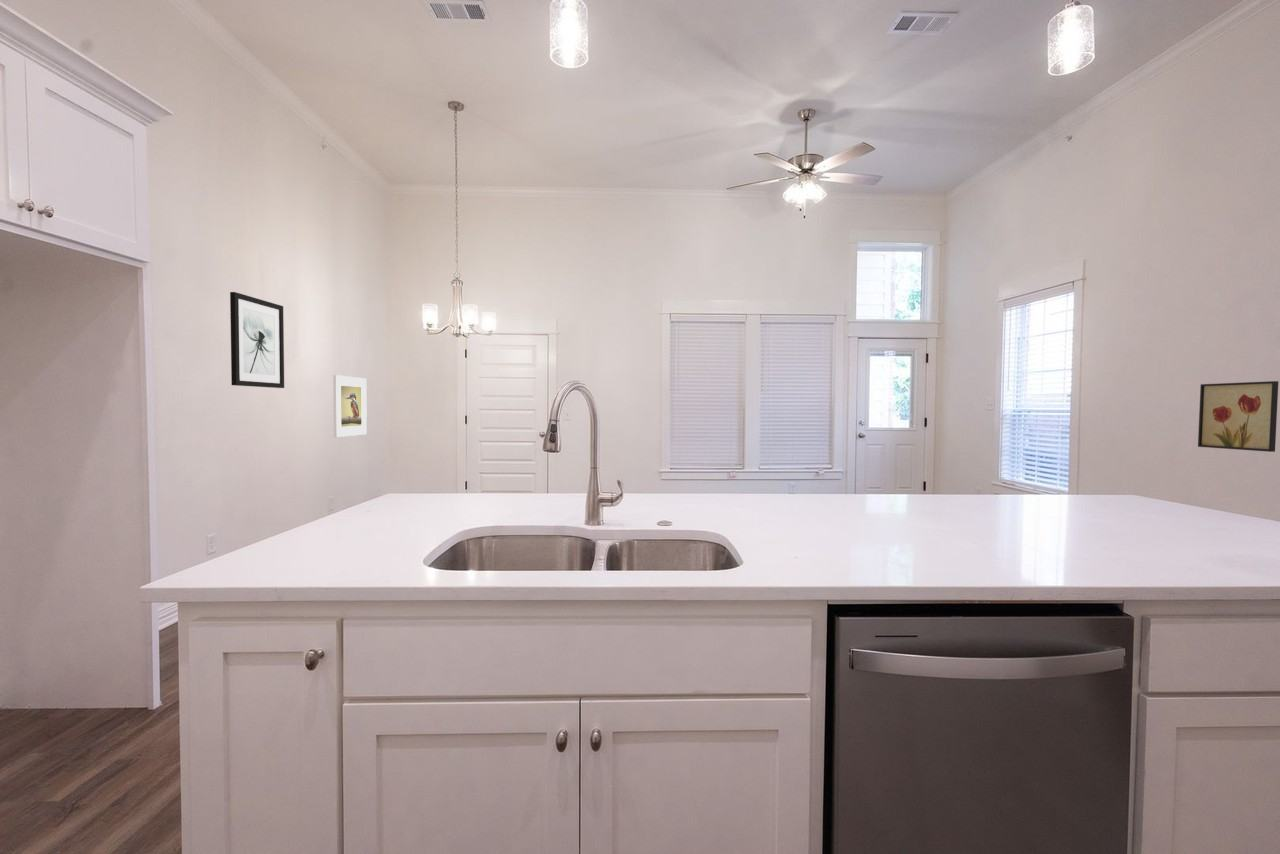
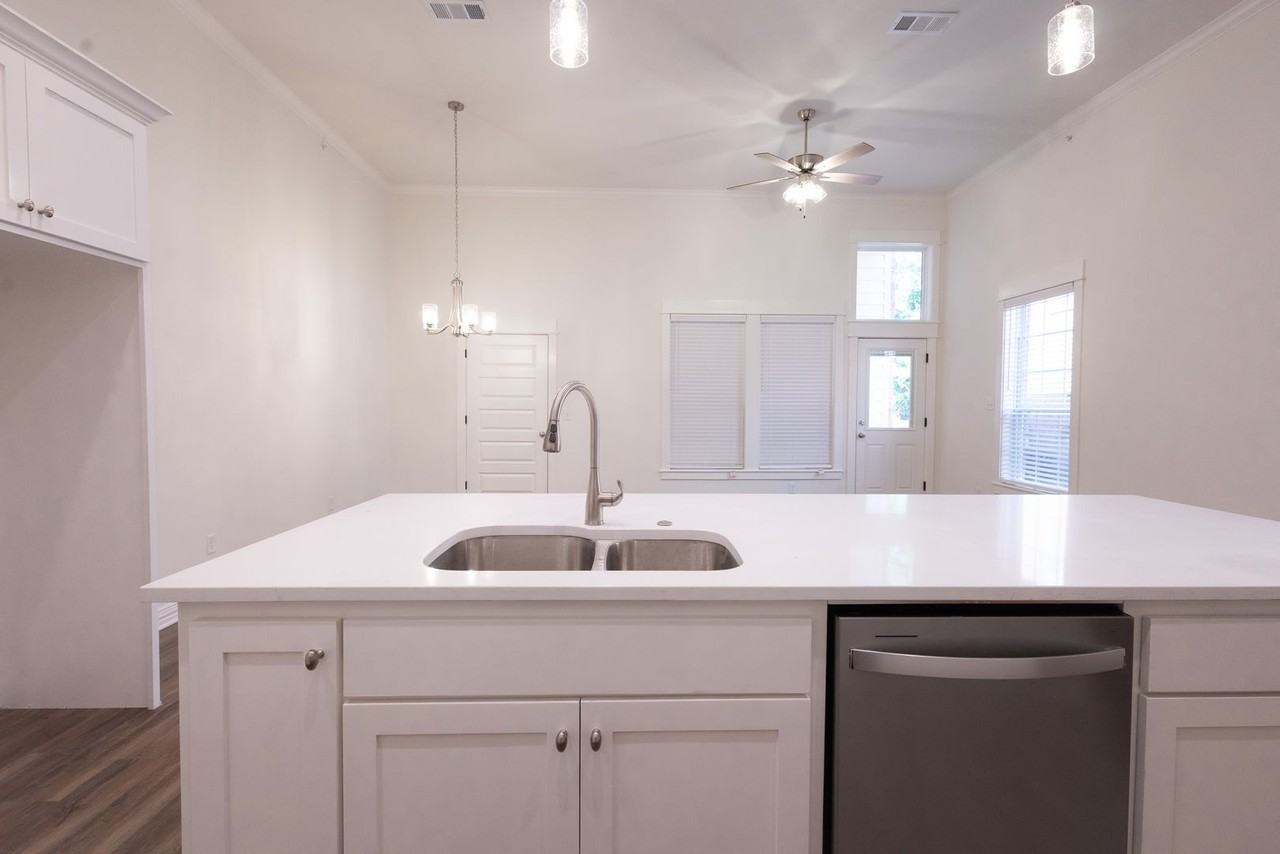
- wall art (1237, 416)
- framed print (351, 406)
- wall art (259, 343)
